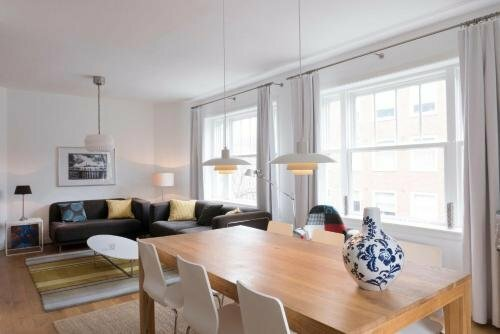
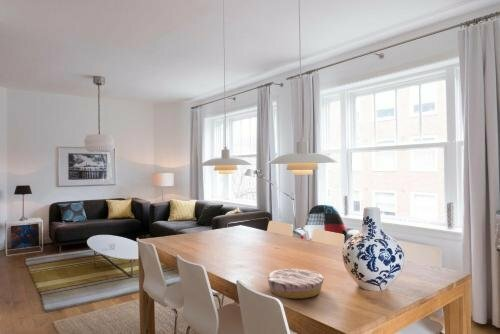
+ plate (295, 282)
